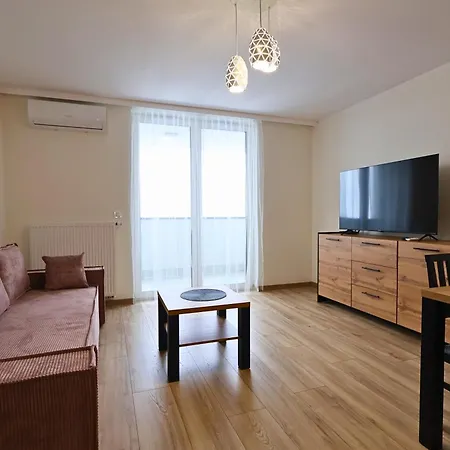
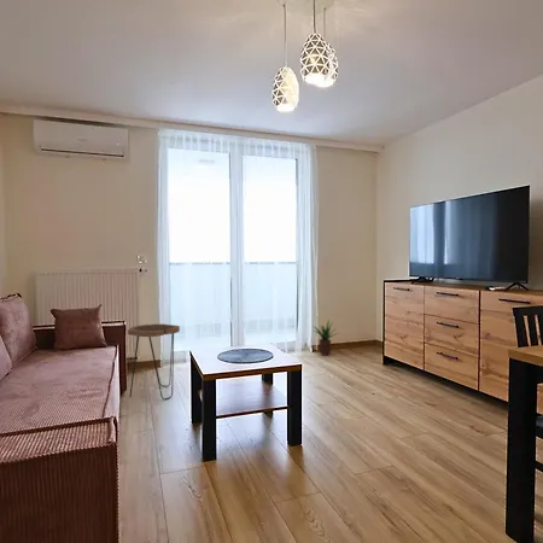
+ potted plant (325, 337)
+ side table (154, 361)
